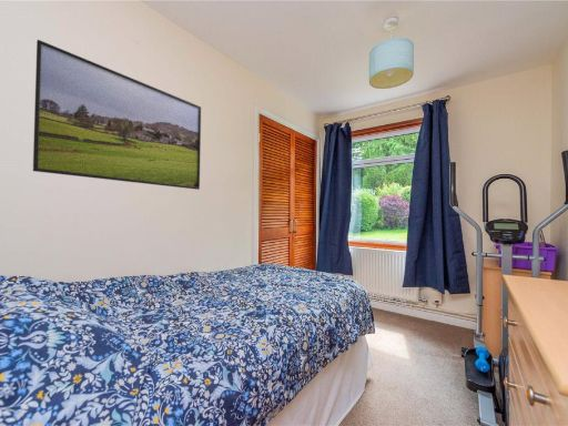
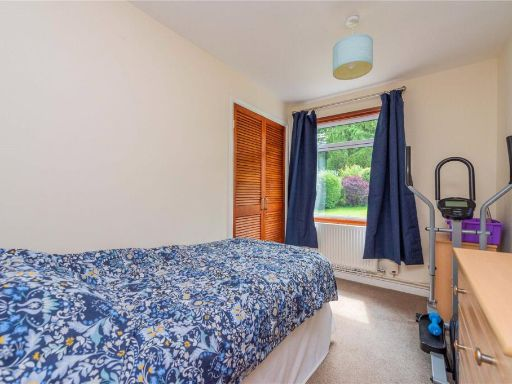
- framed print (135, 131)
